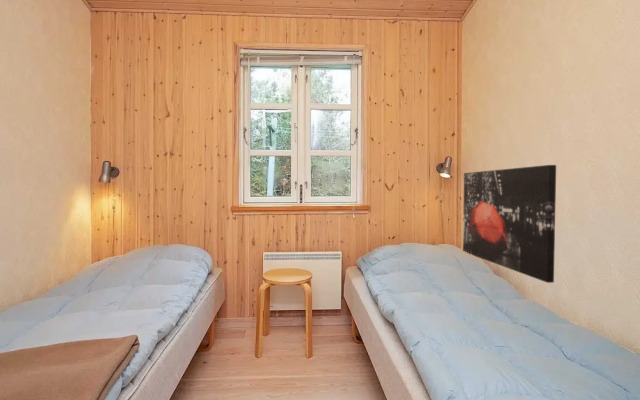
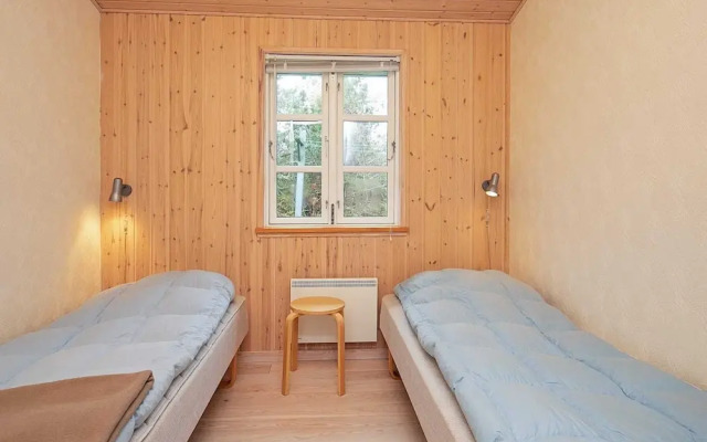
- wall art (500, 217)
